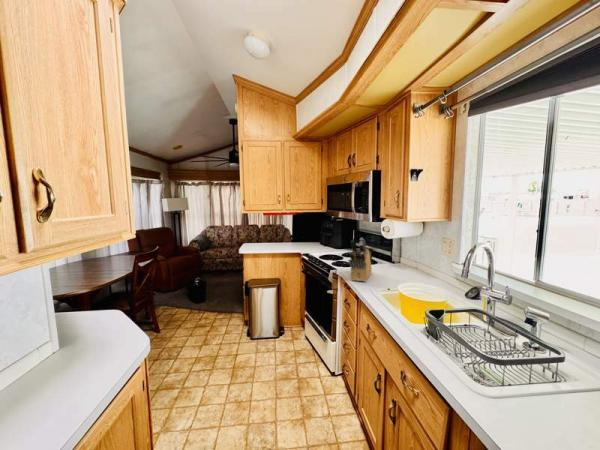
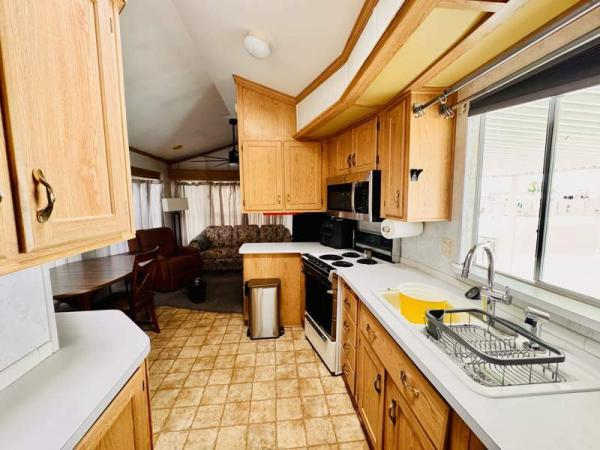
- knife block (360, 257)
